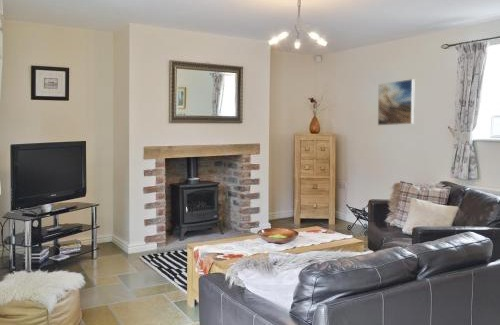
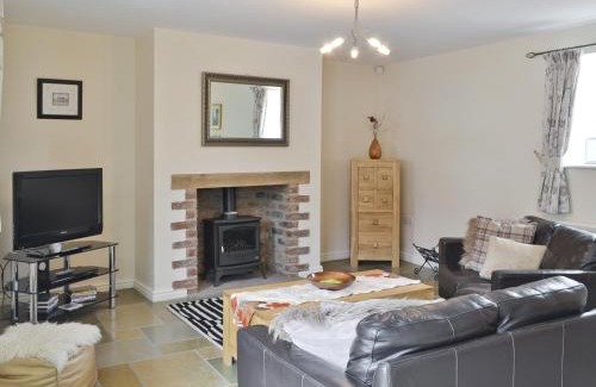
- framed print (395, 103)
